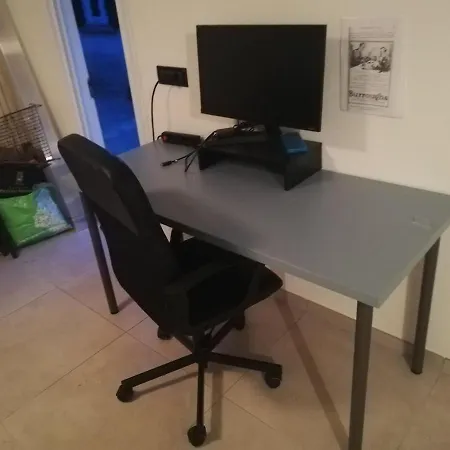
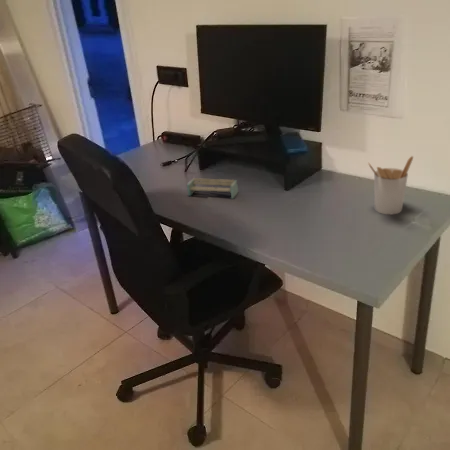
+ utensil holder (389, 186)
+ shelf (212, 187)
